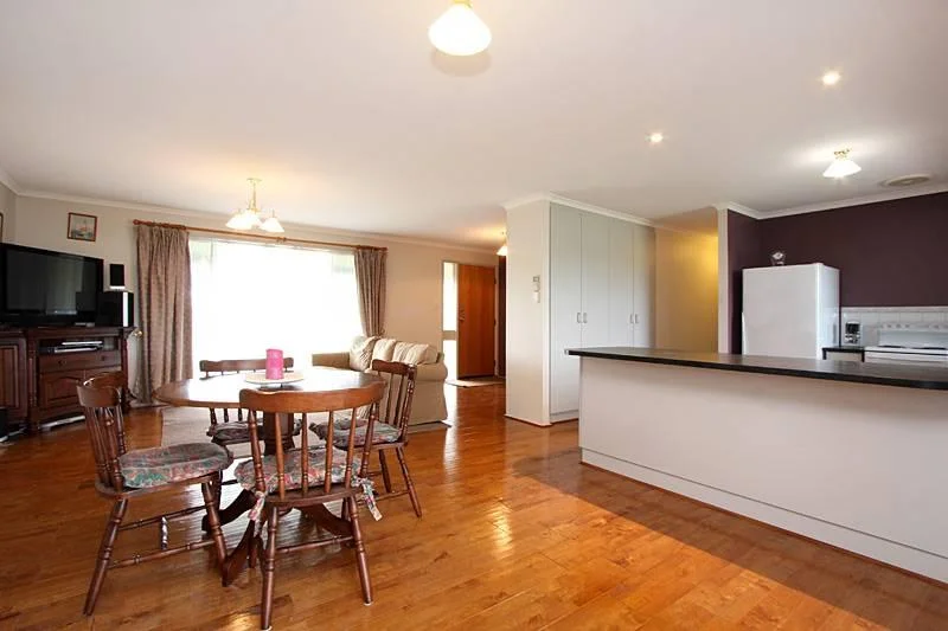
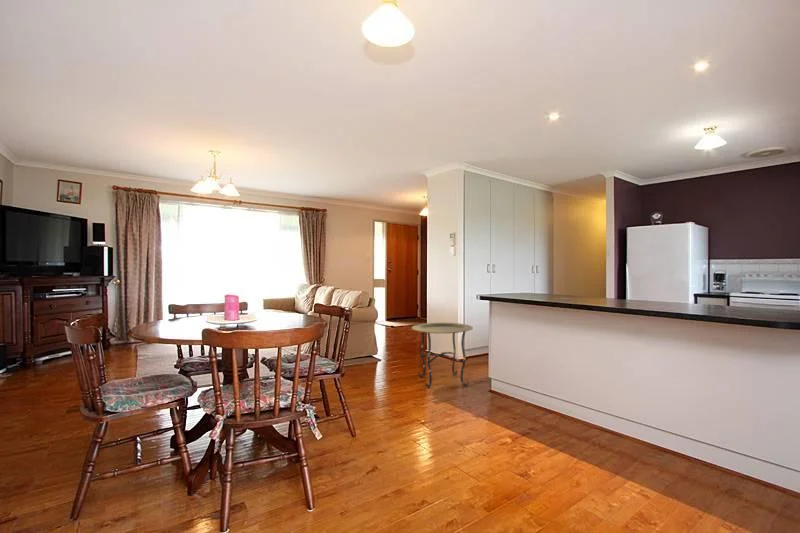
+ side table (442, 354)
